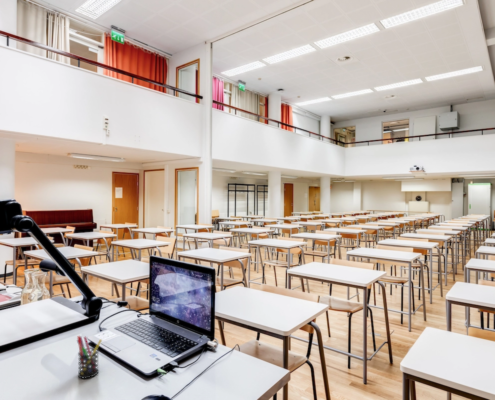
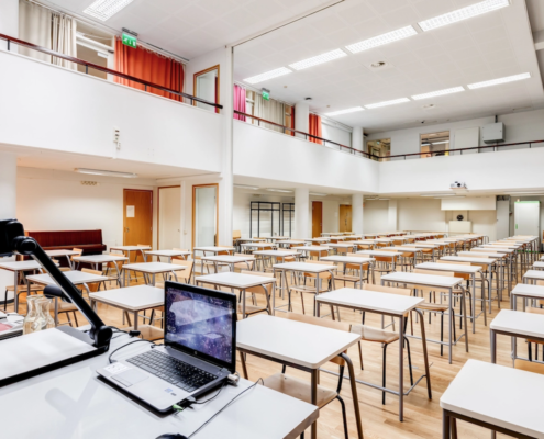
- pen holder (86, 355)
